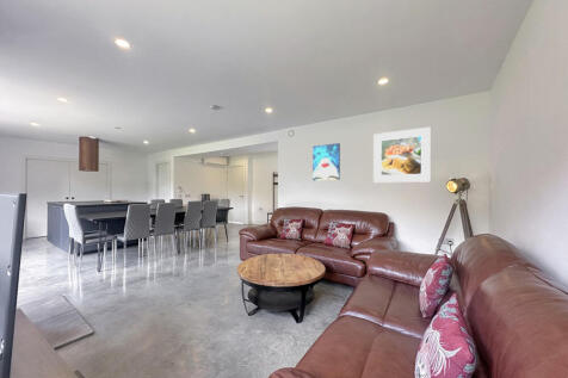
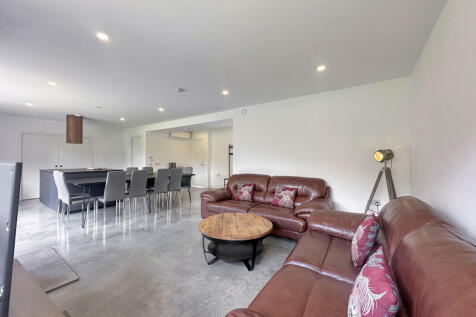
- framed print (400, 156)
- wall art (326, 162)
